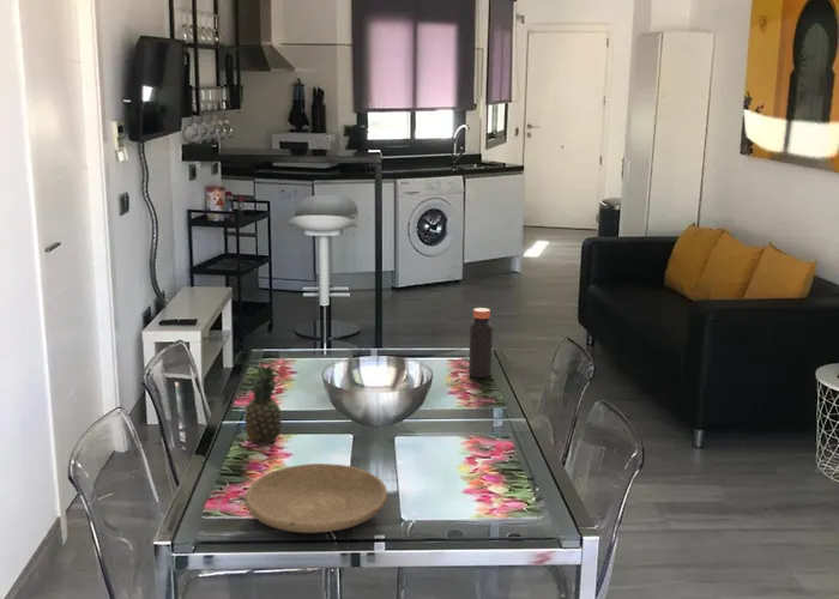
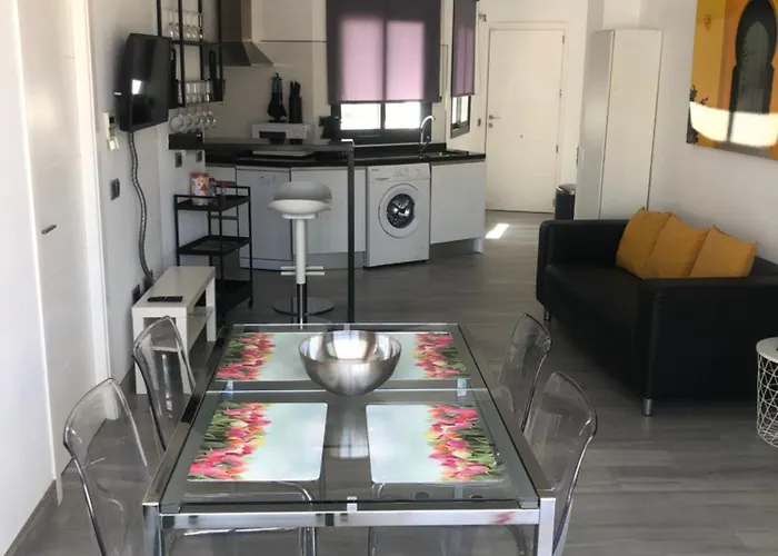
- fruit (262, 401)
- bottle (481, 341)
- plate (316, 502)
